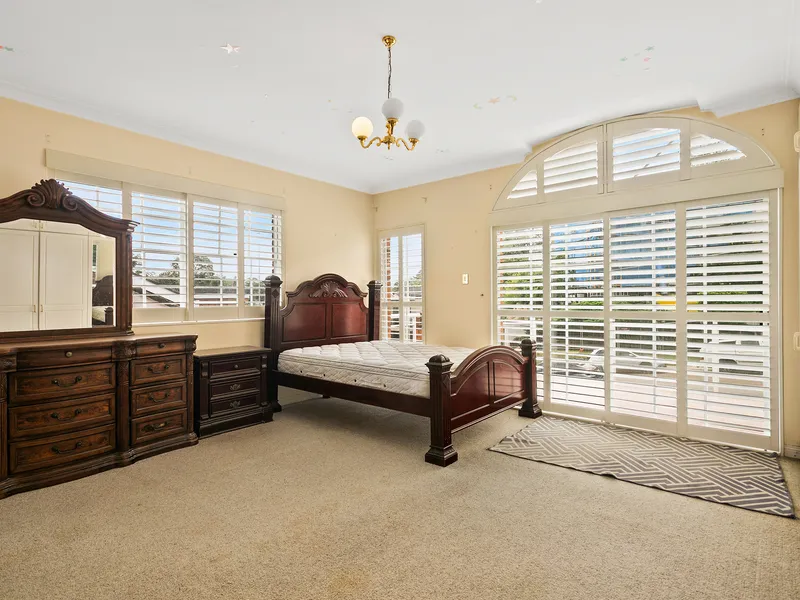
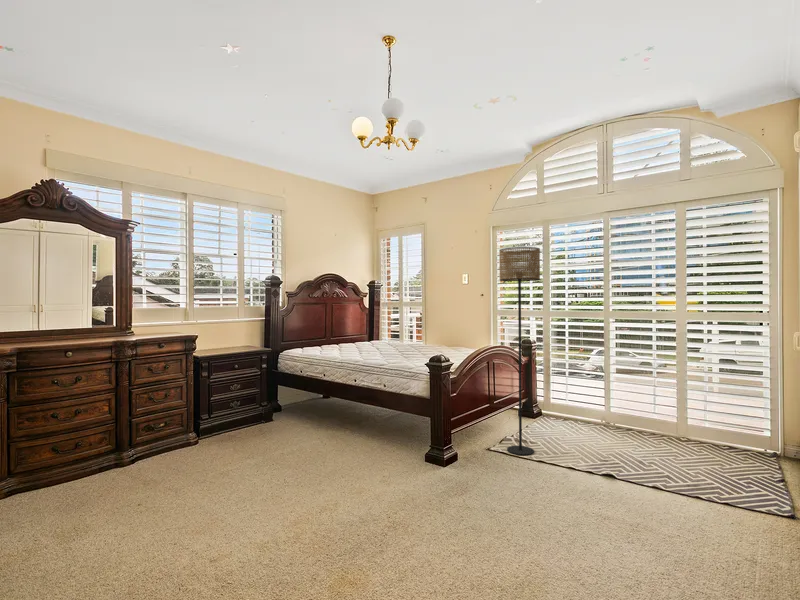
+ floor lamp (519, 349)
